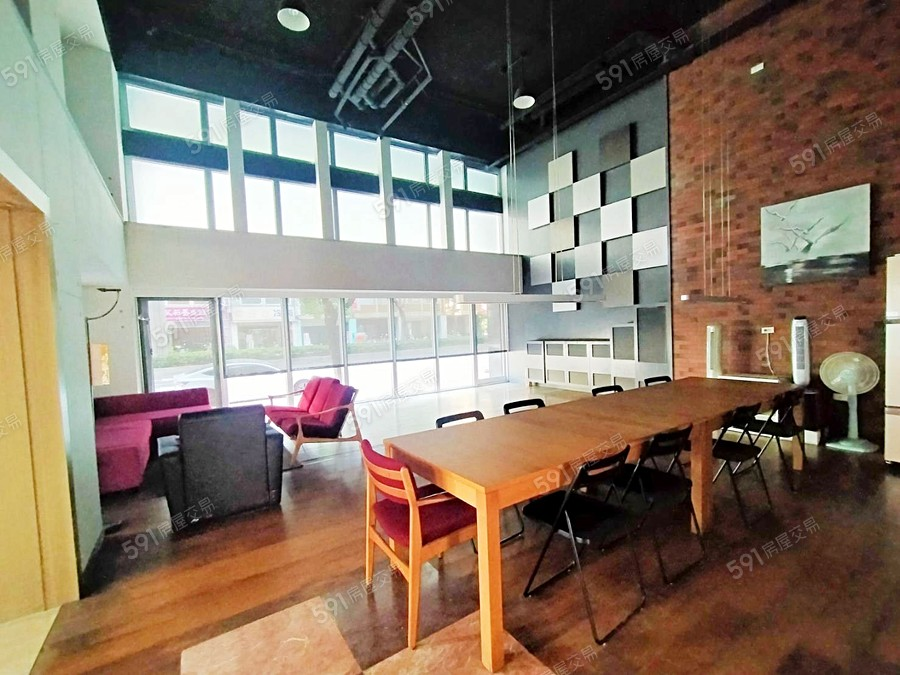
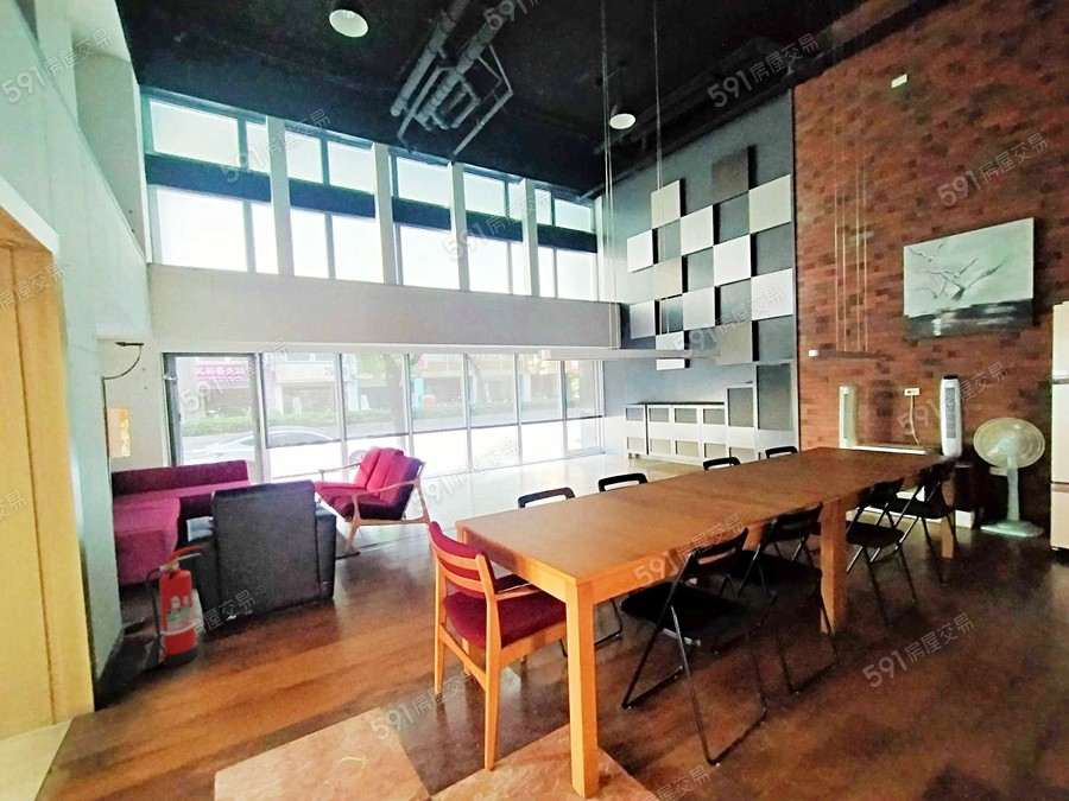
+ fire extinguisher (173, 605)
